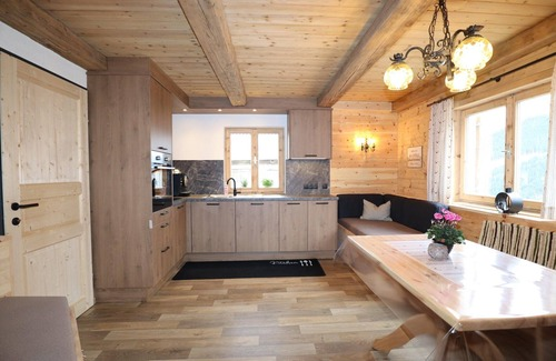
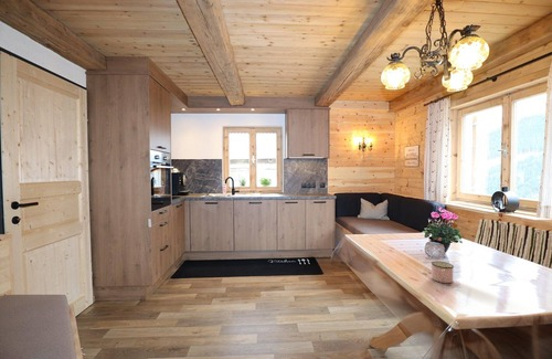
+ mug (442, 273)
